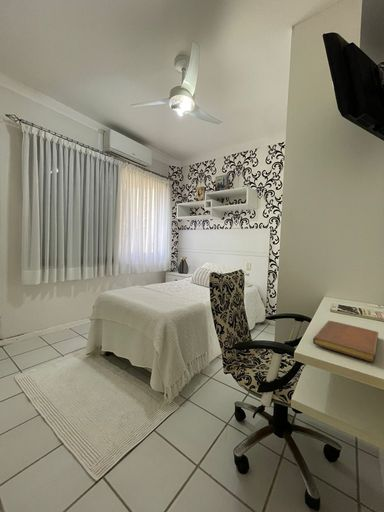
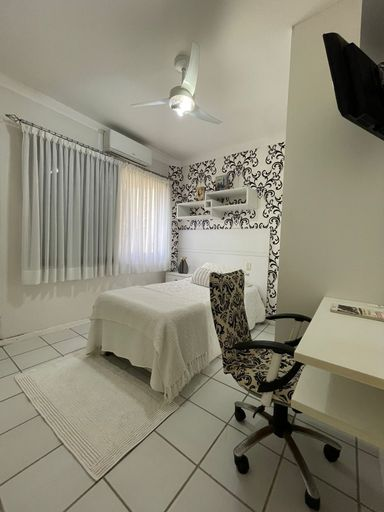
- notebook (346, 337)
